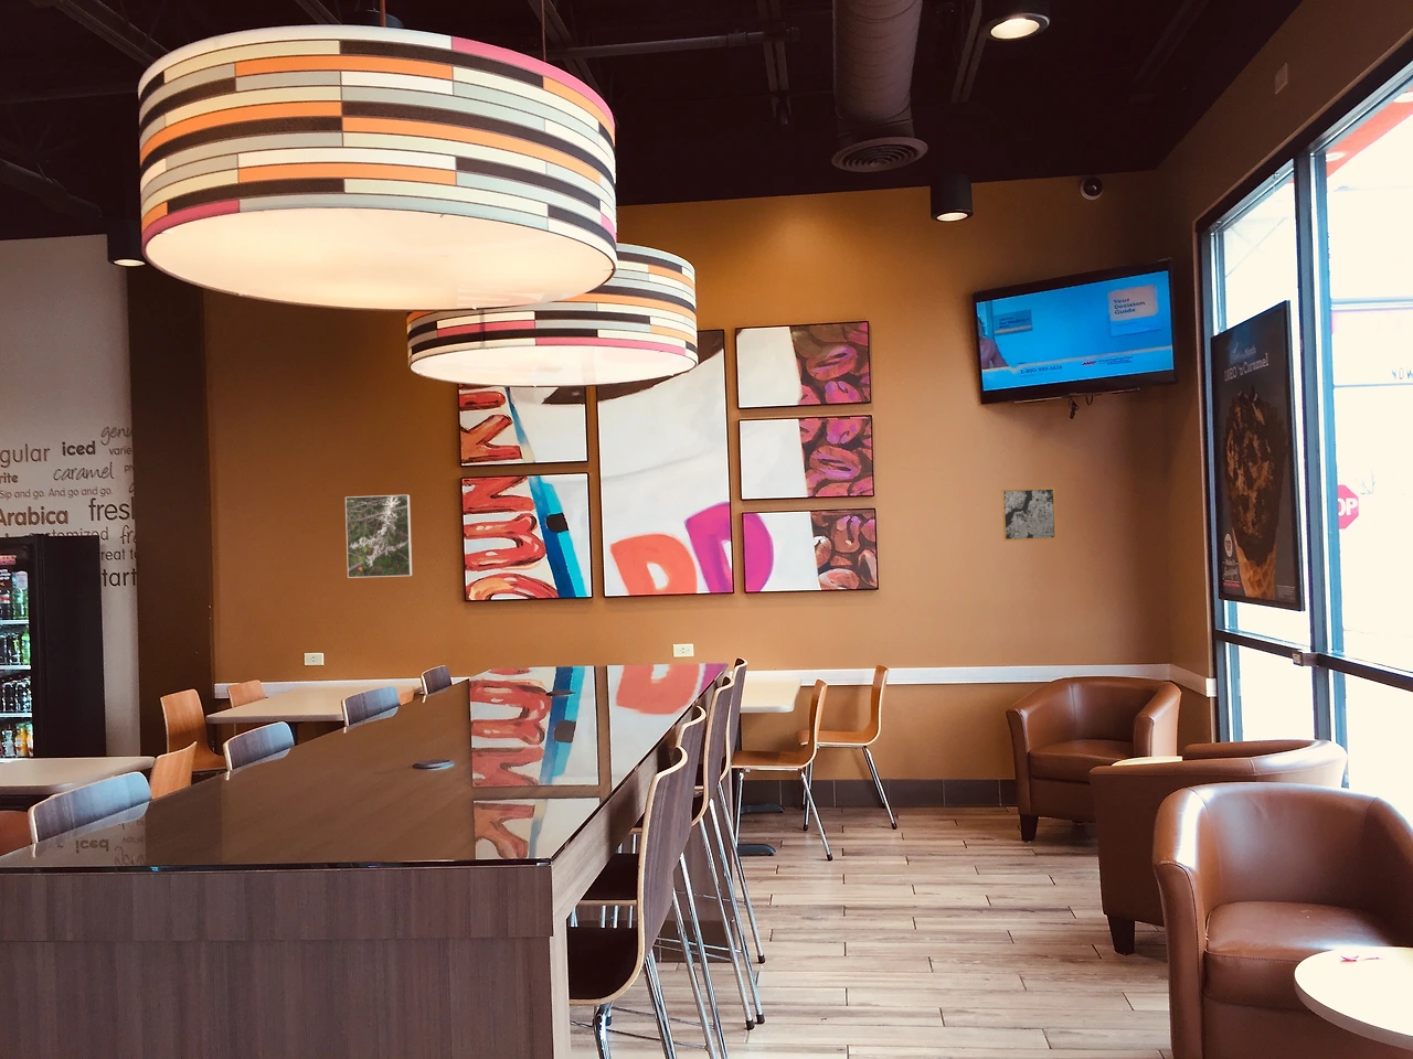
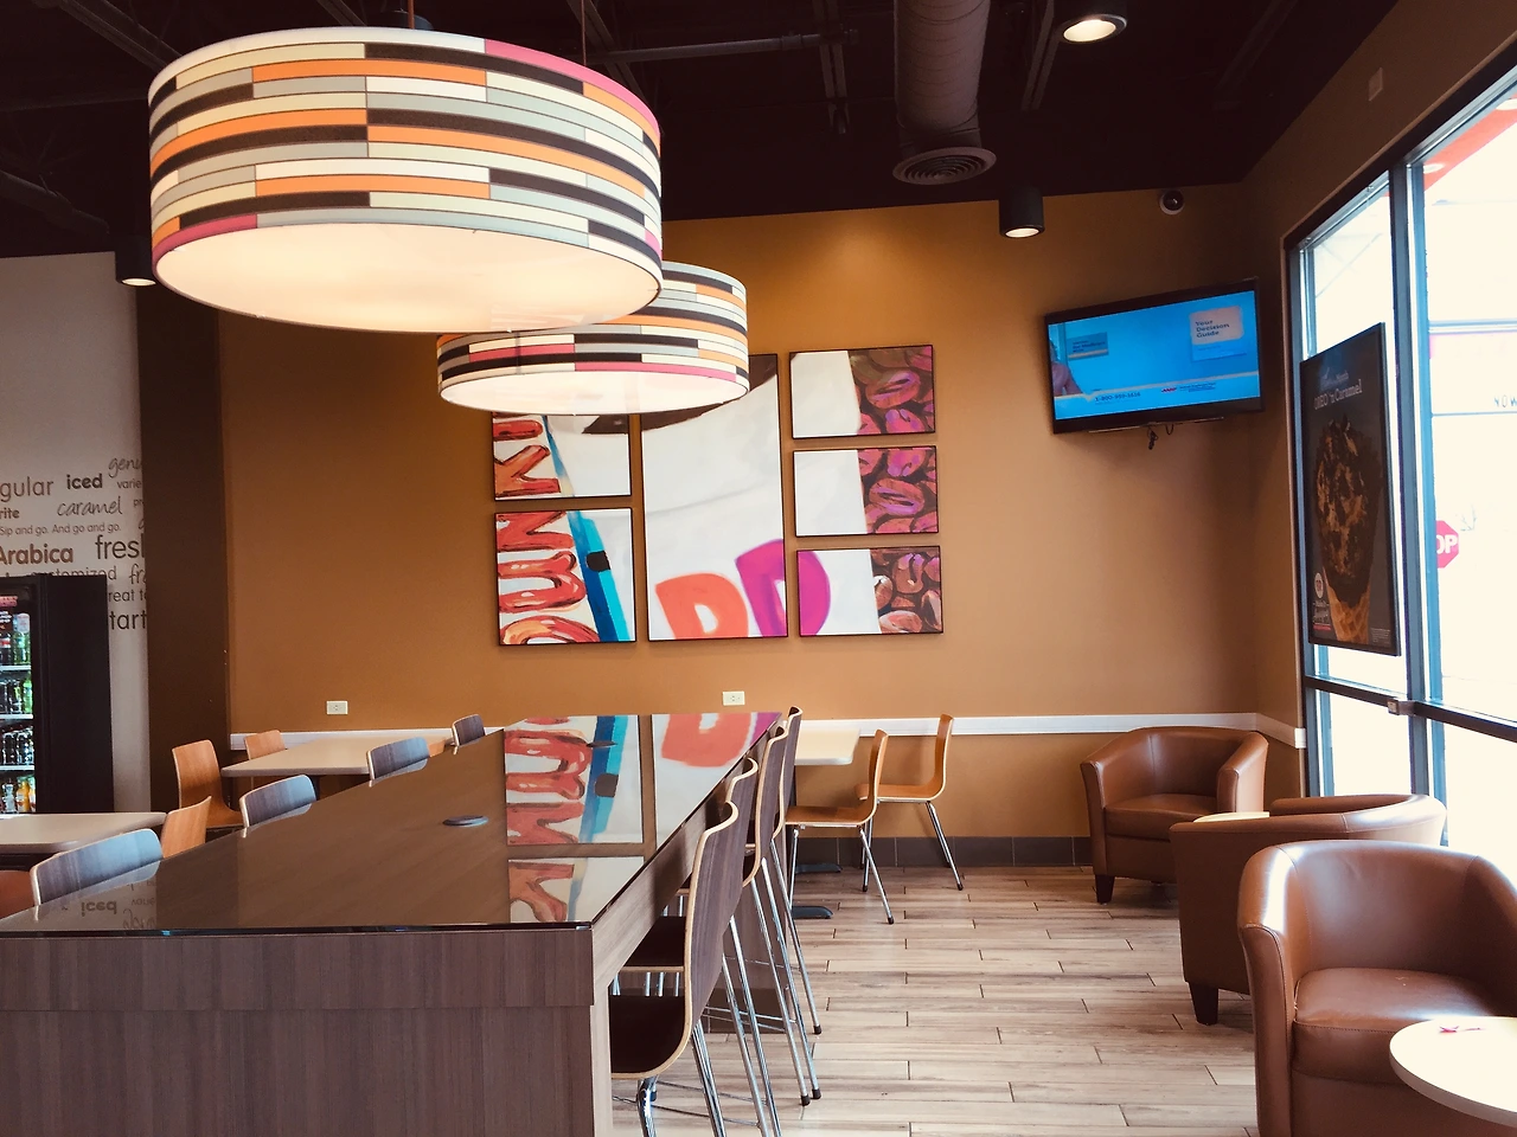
- wall art (1029, 514)
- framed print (378, 536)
